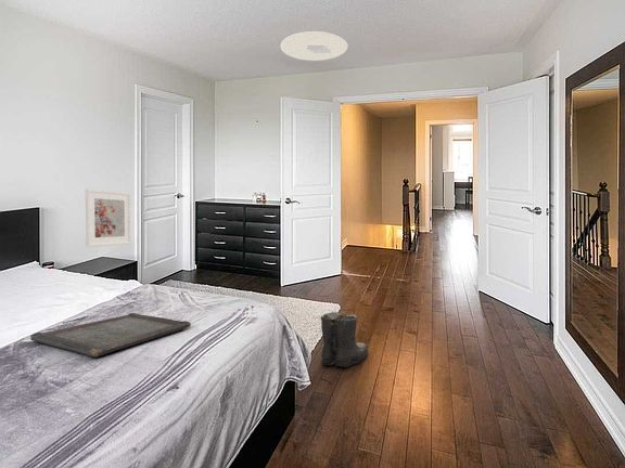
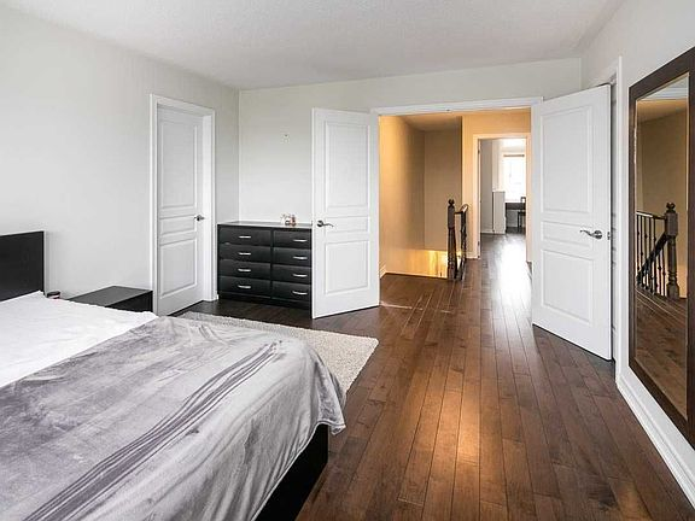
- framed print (110, 218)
- ceiling light (314, 43)
- boots (344, 336)
- serving tray (116, 330)
